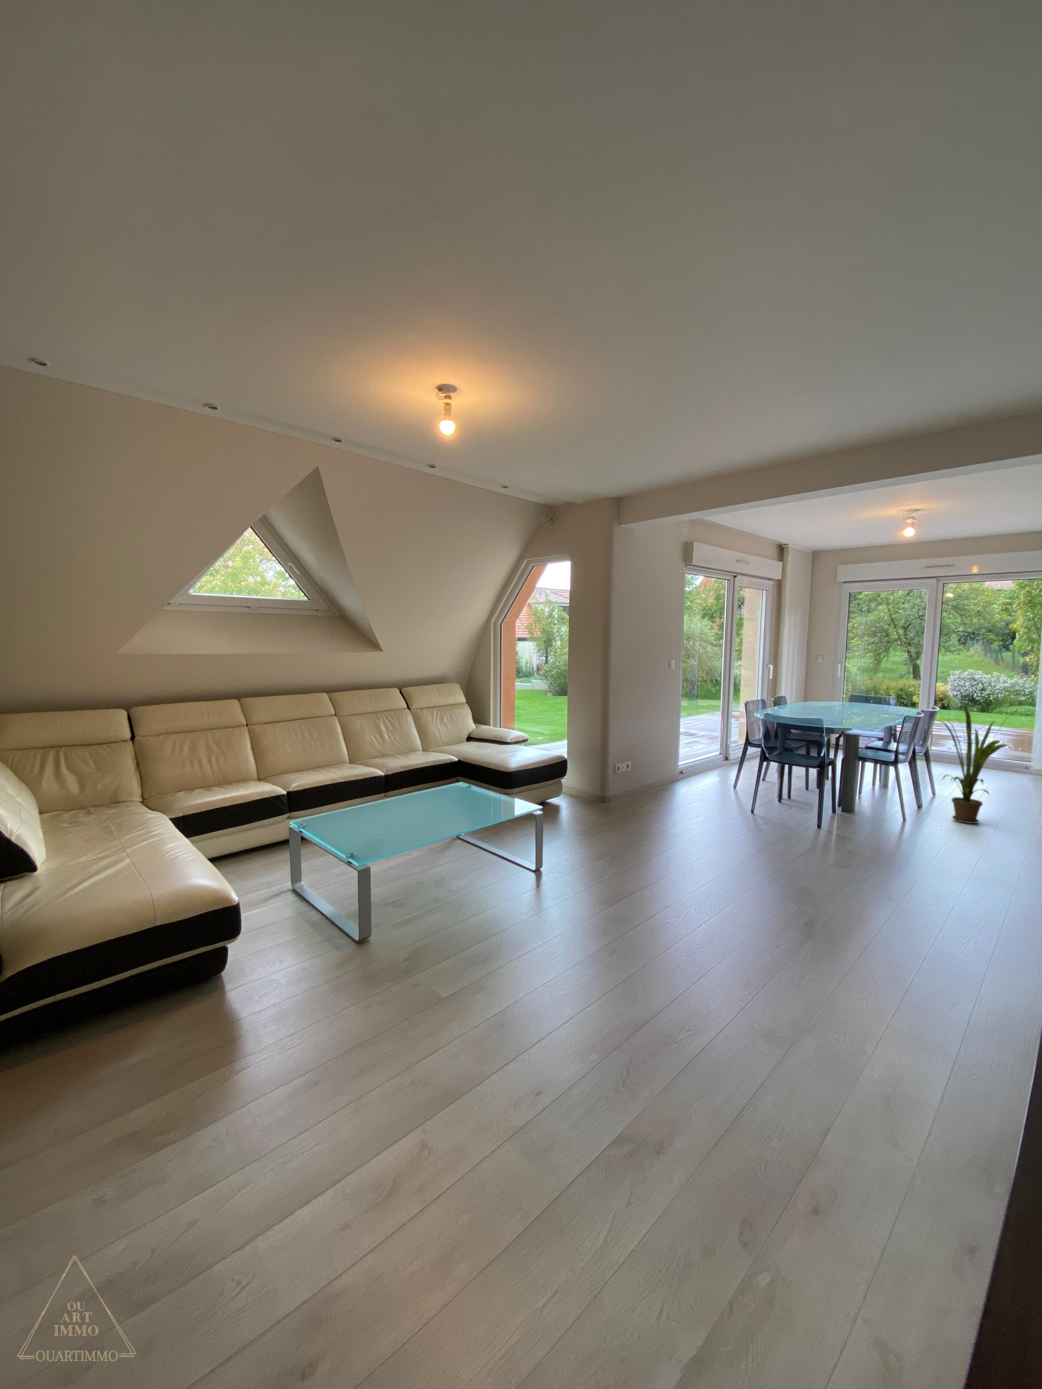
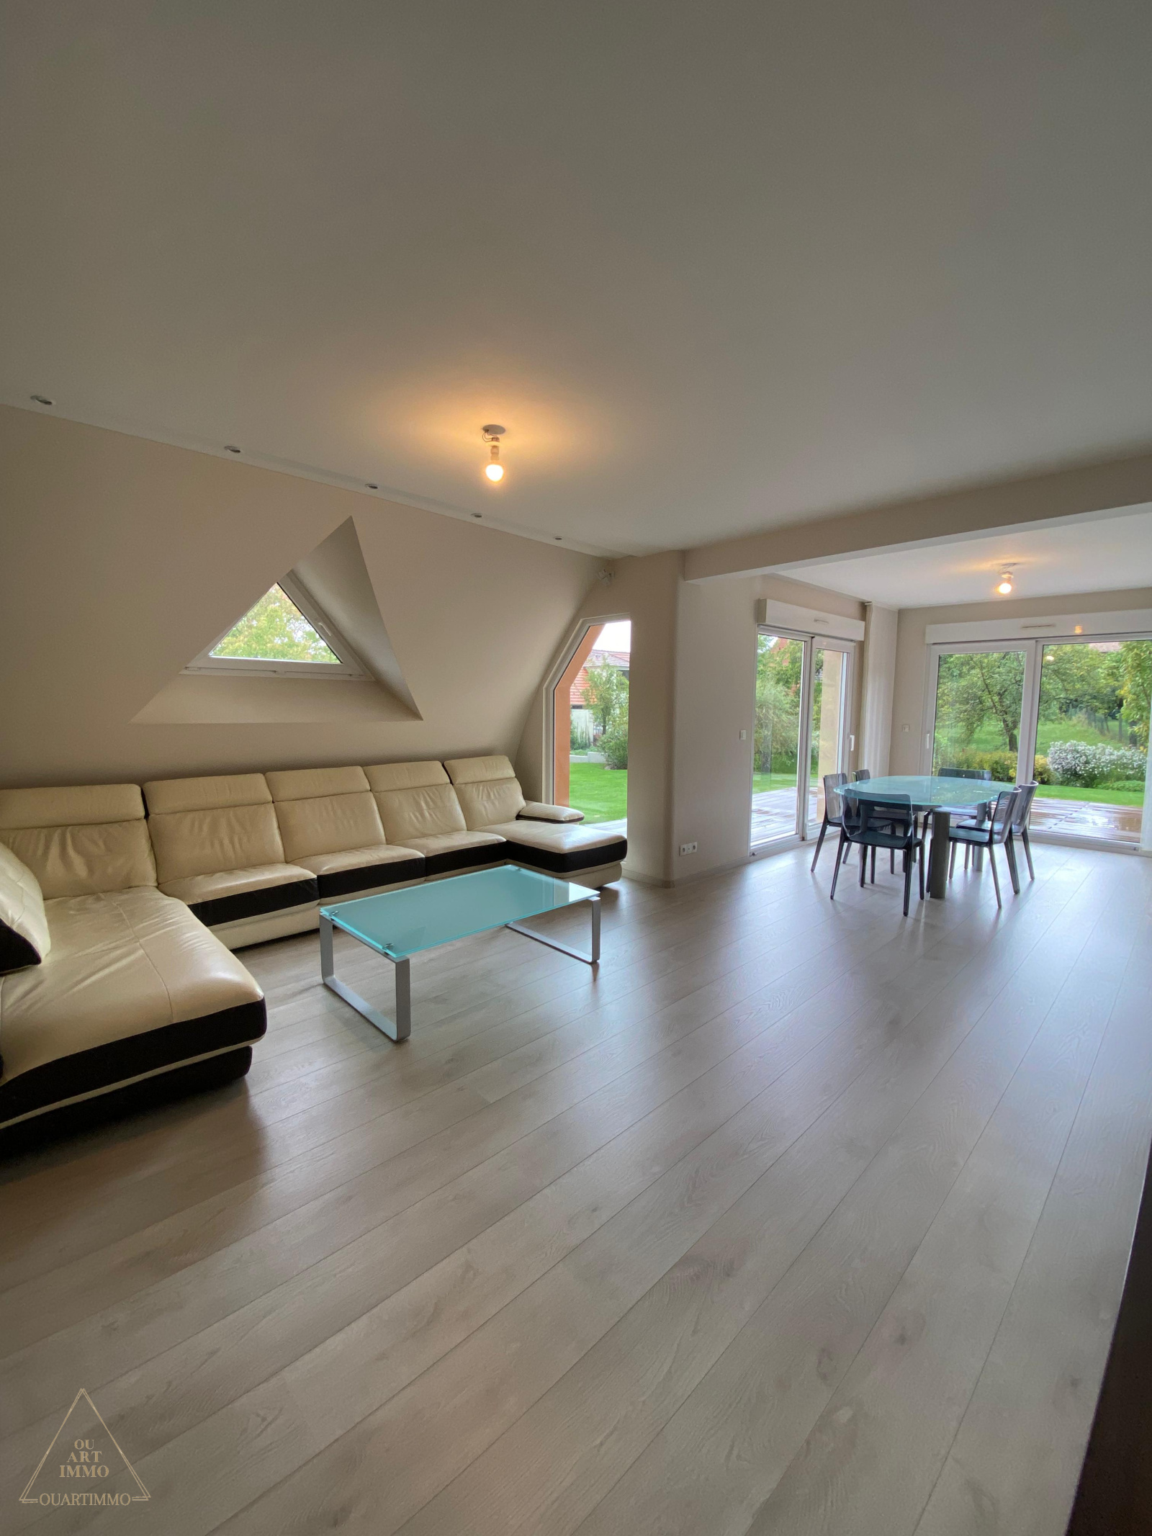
- house plant (963, 763)
